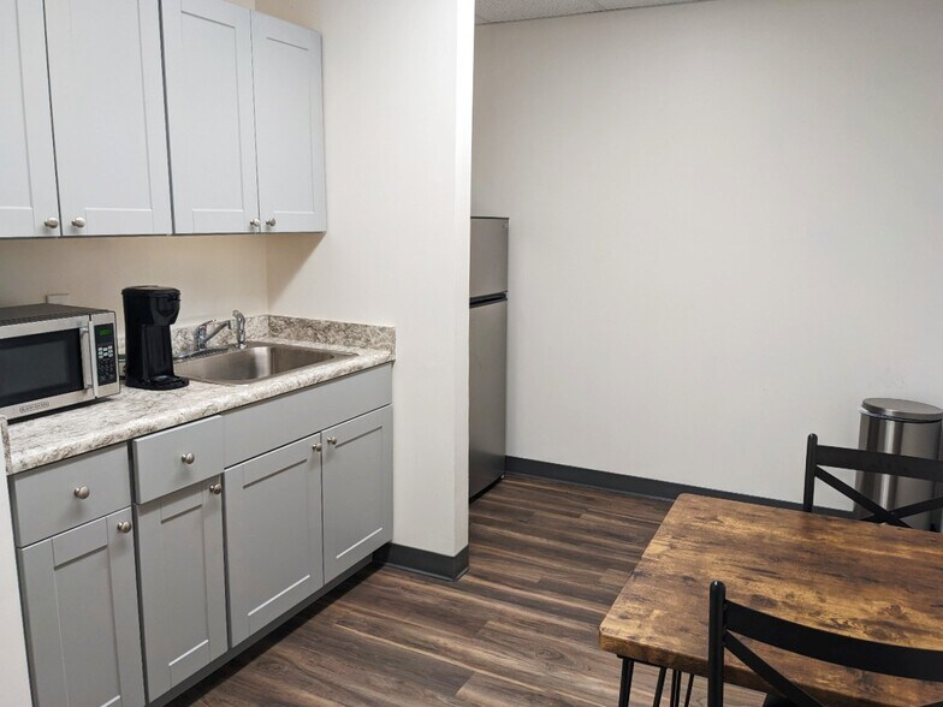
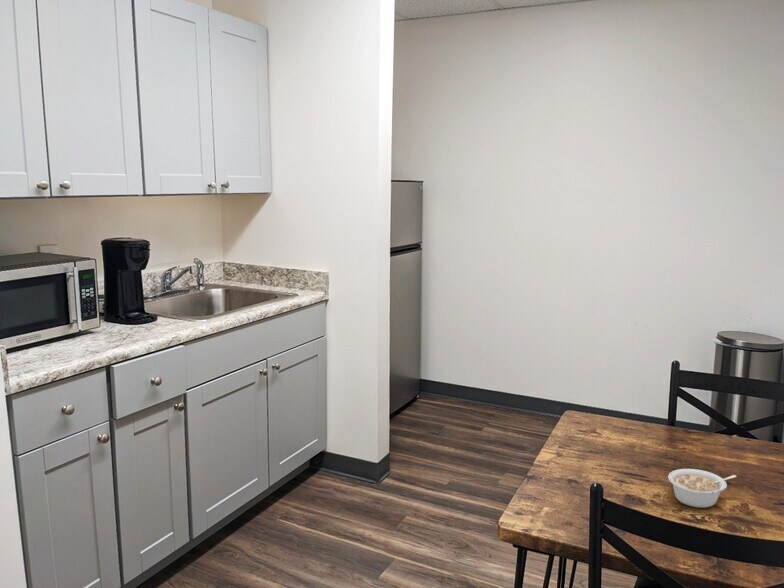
+ legume (697, 487)
